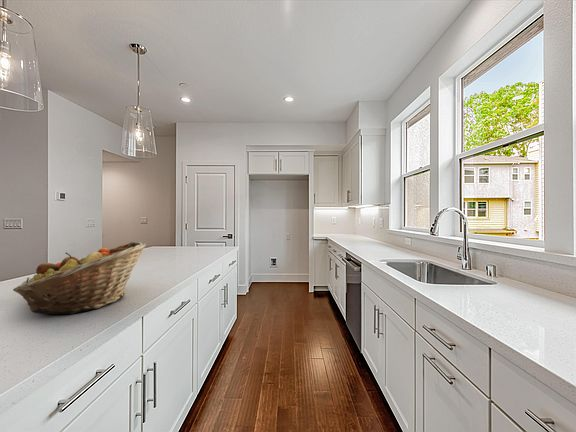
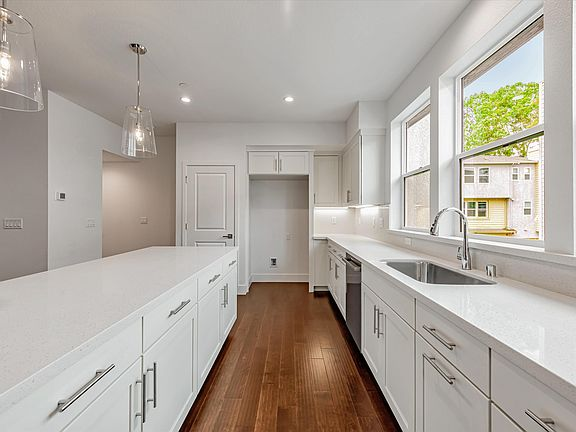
- fruit basket (87, 272)
